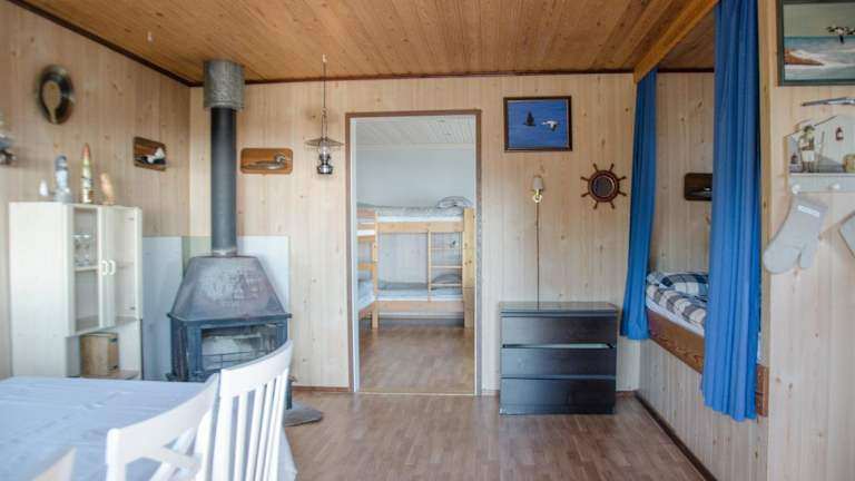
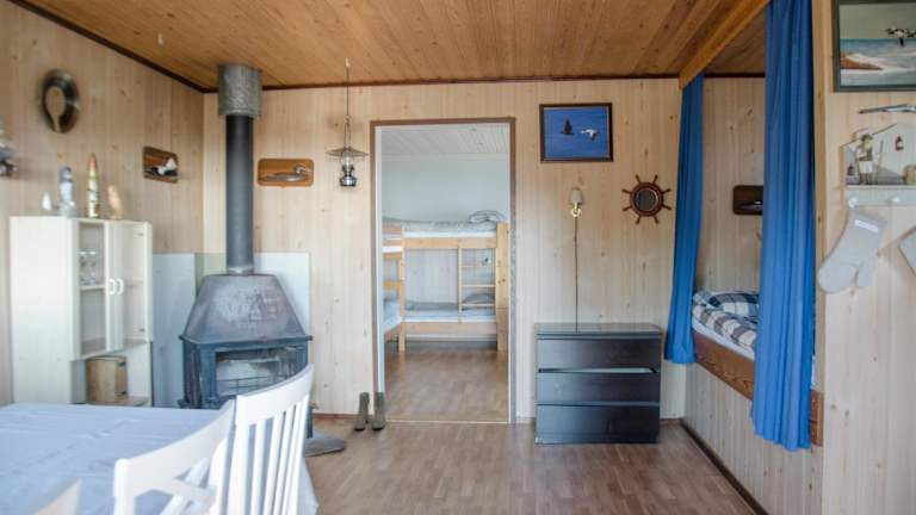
+ boots (367, 409)
